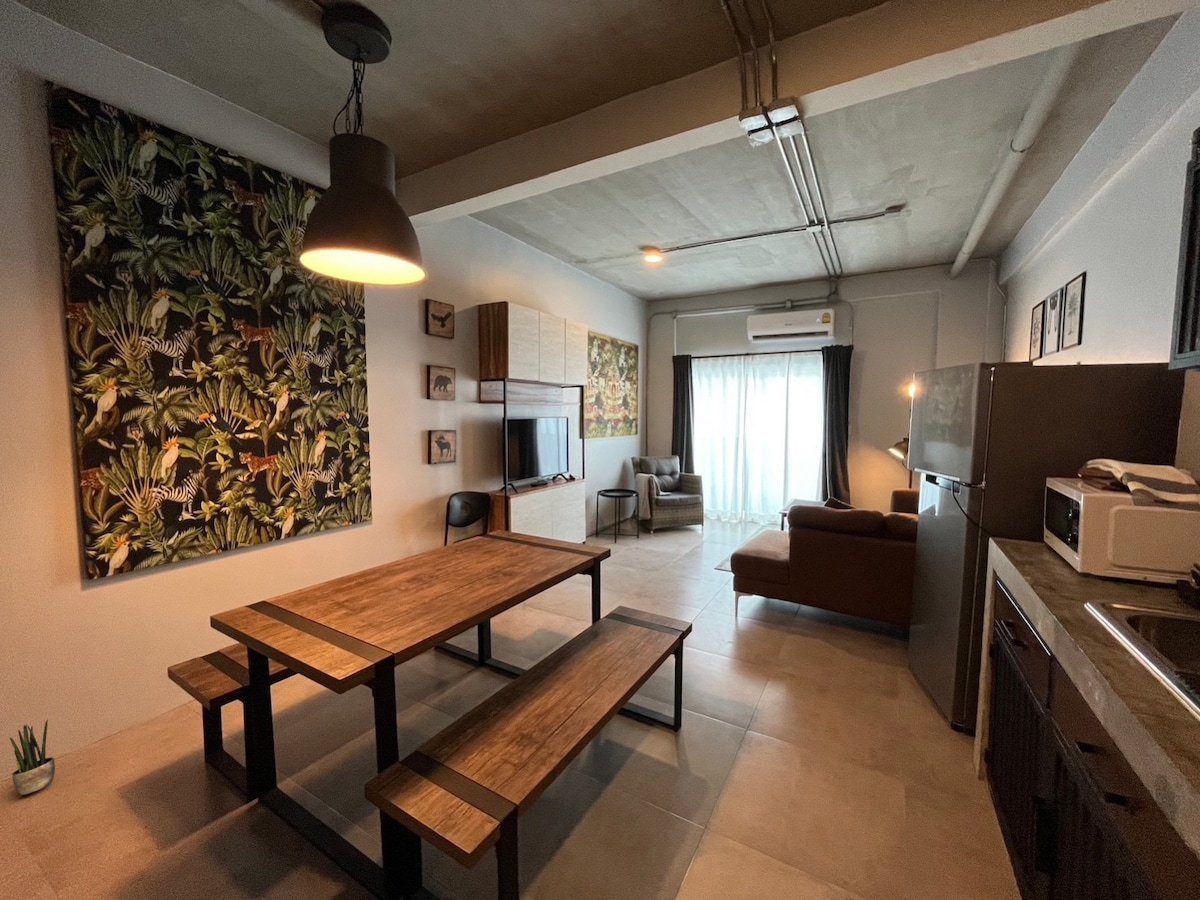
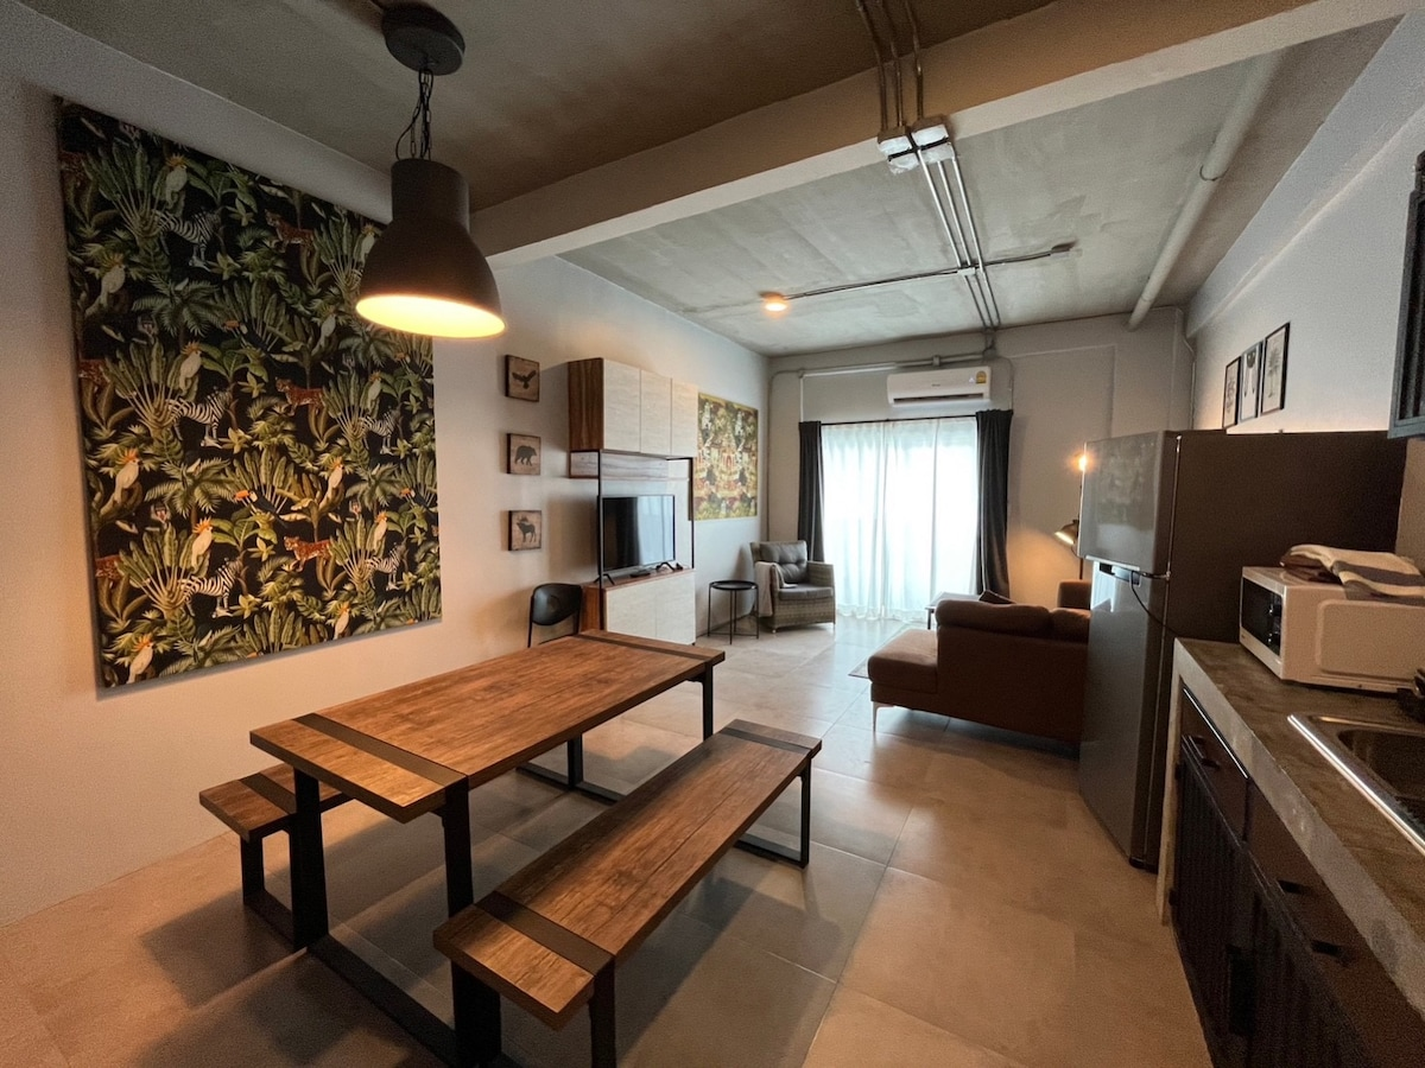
- potted plant (32, 754)
